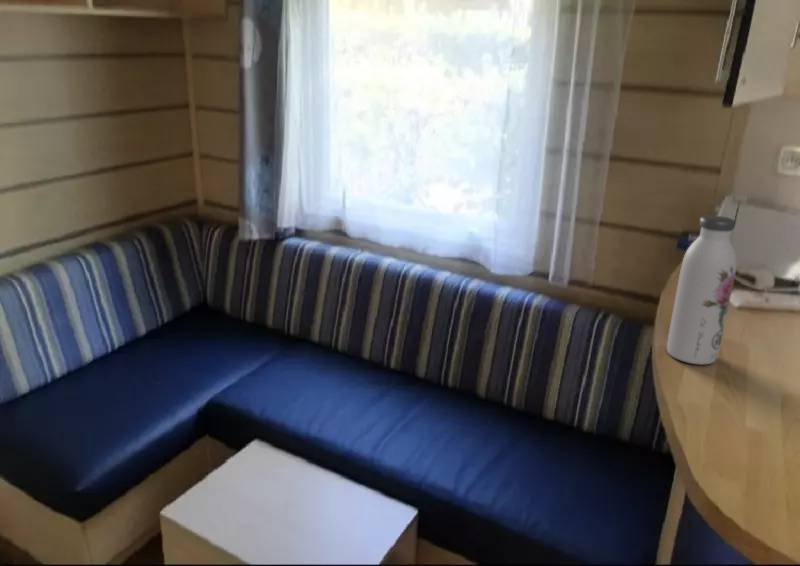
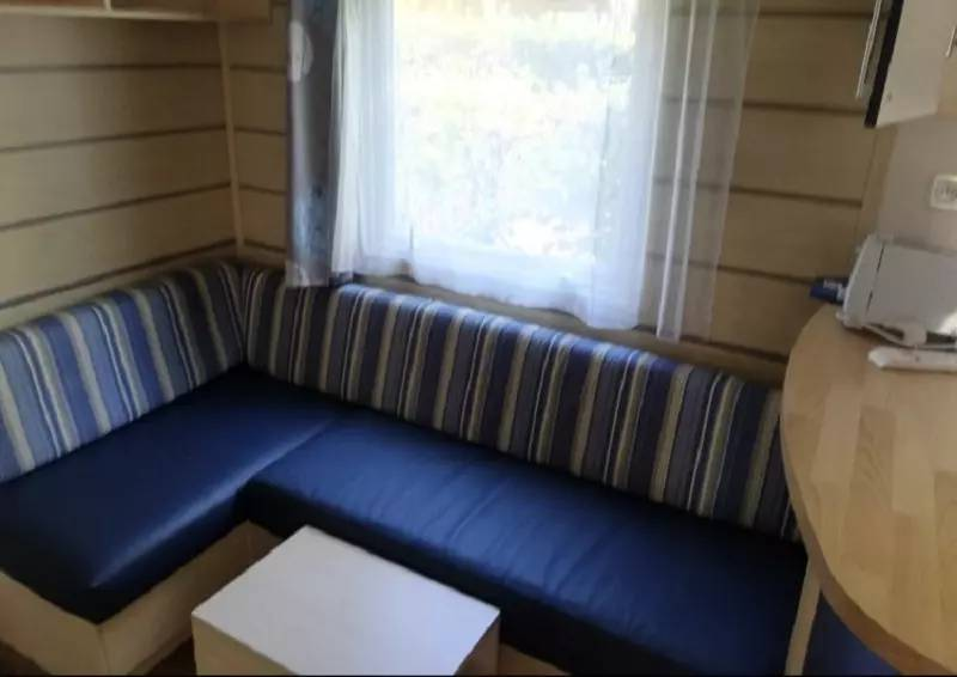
- water bottle (704, 288)
